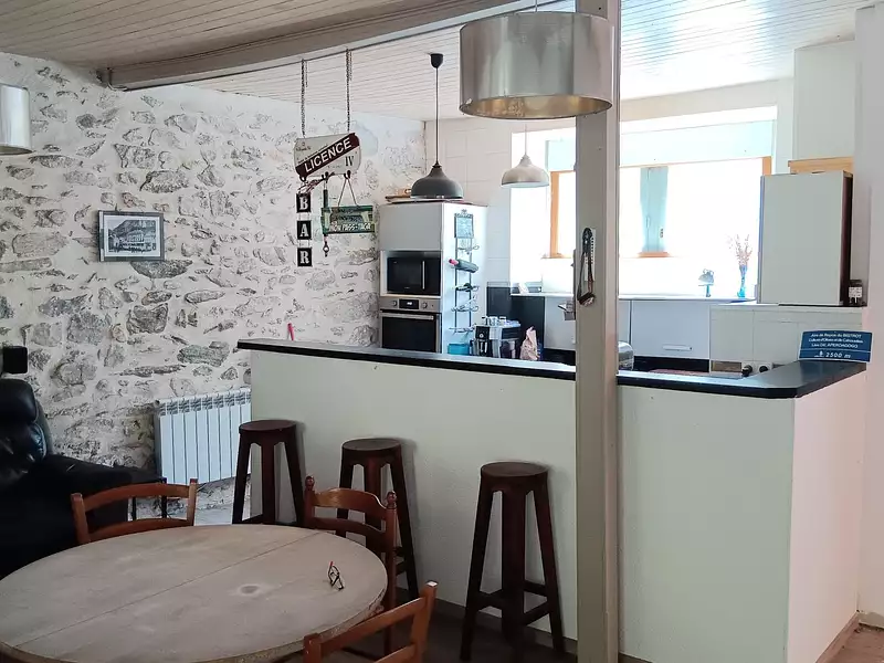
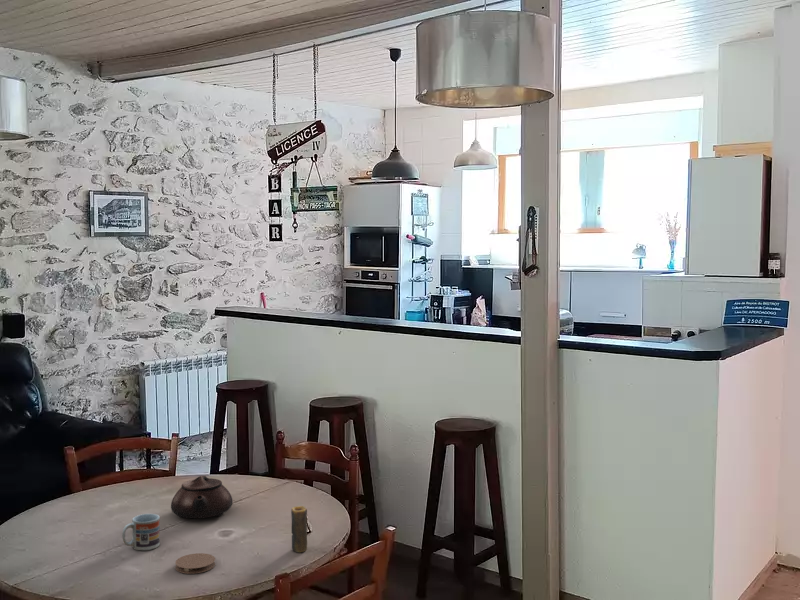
+ coaster (195, 563)
+ candle (299, 528)
+ teapot (203, 494)
+ cup (141, 532)
